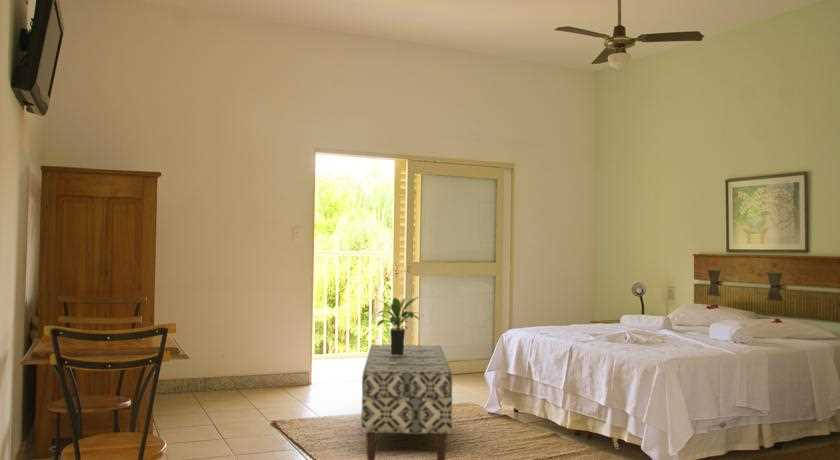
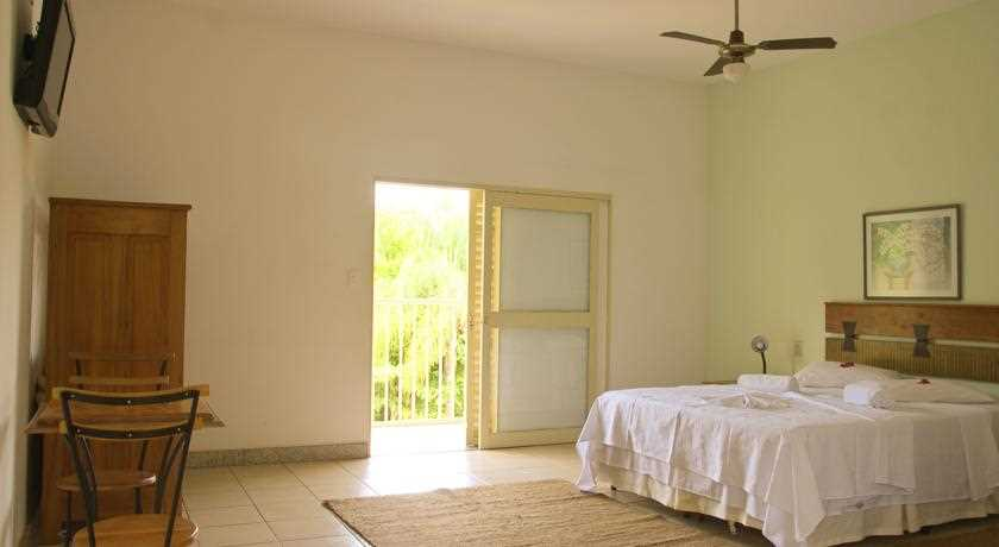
- bench (406, 396)
- potted plant (397, 325)
